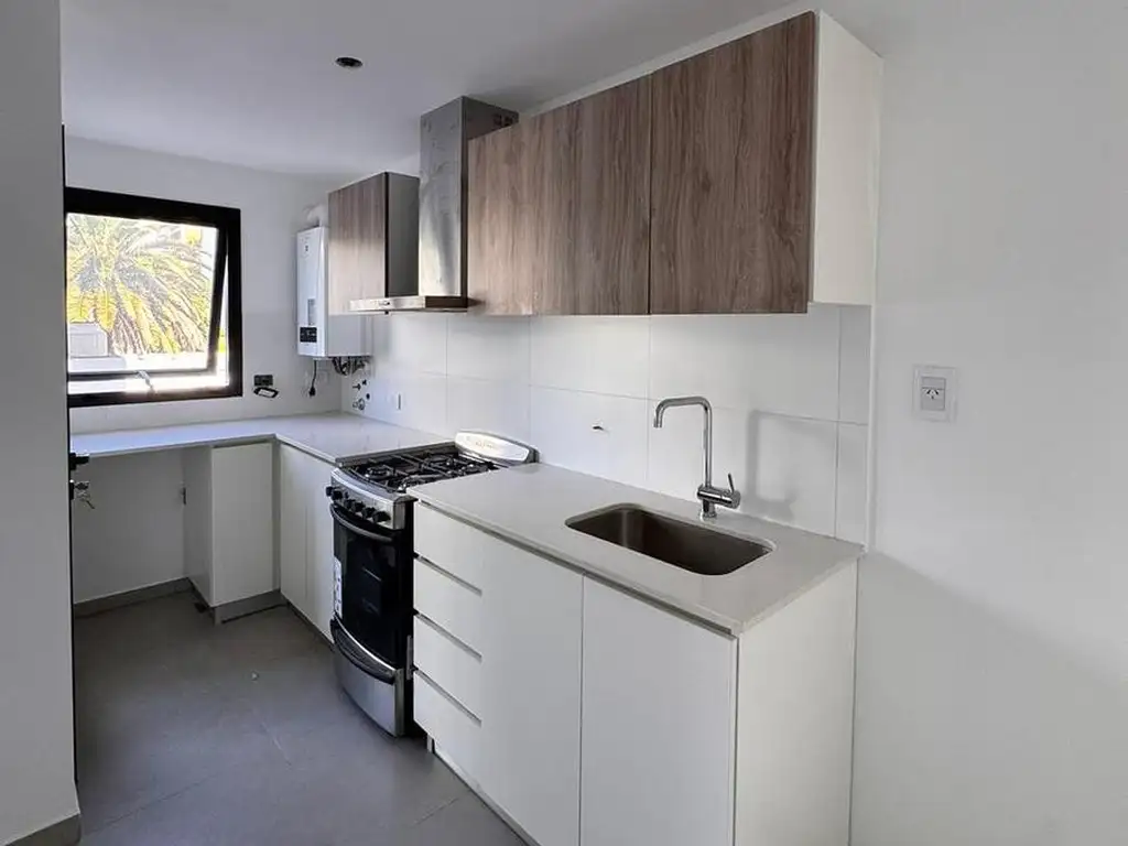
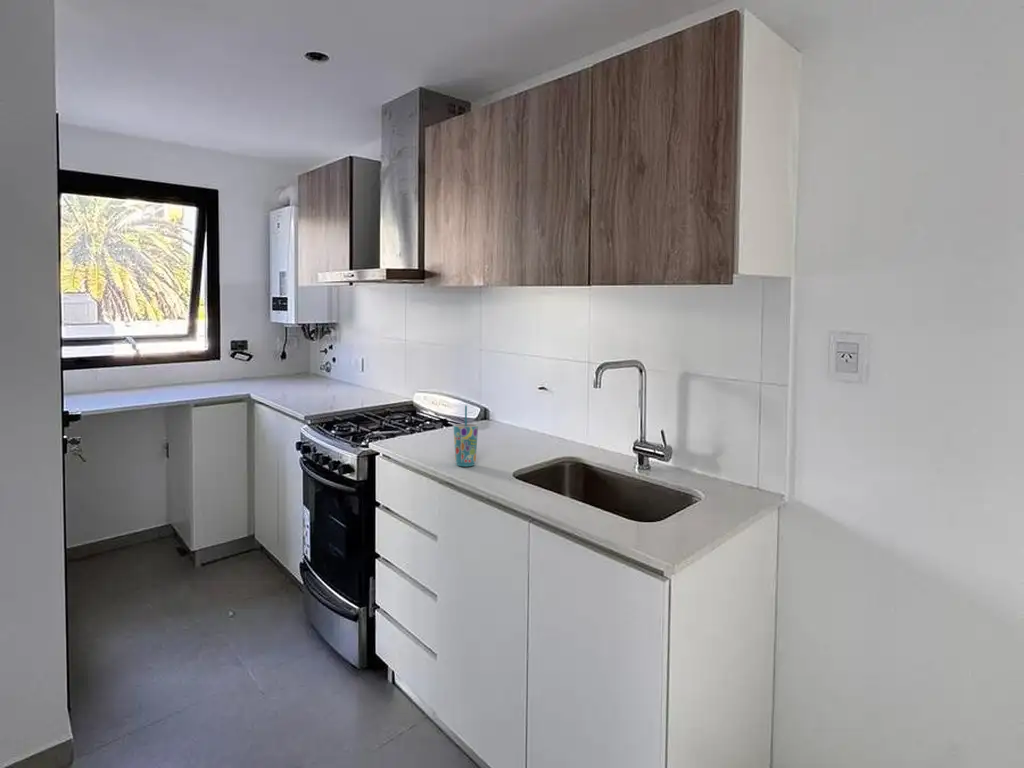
+ cup (465, 435)
